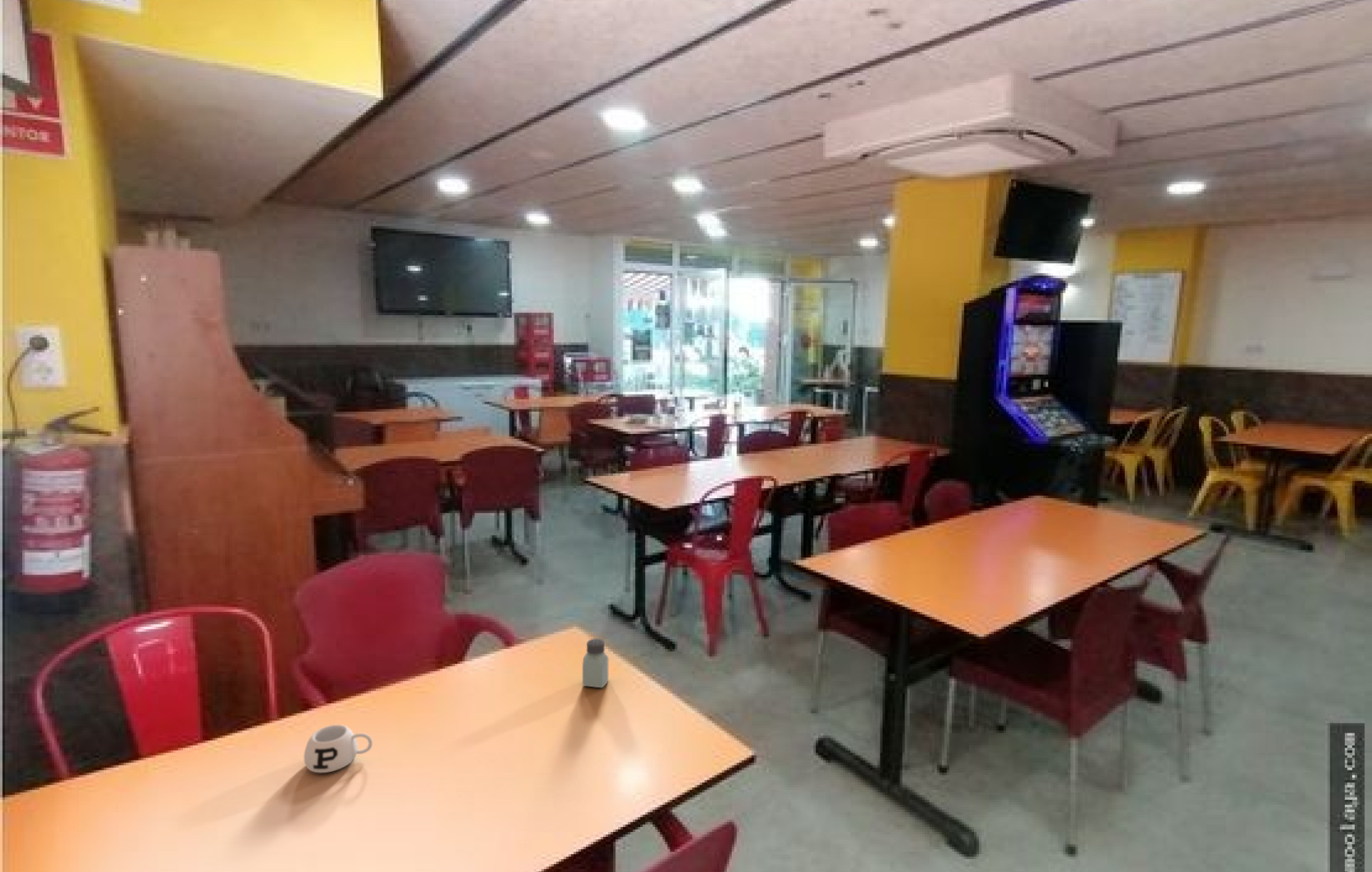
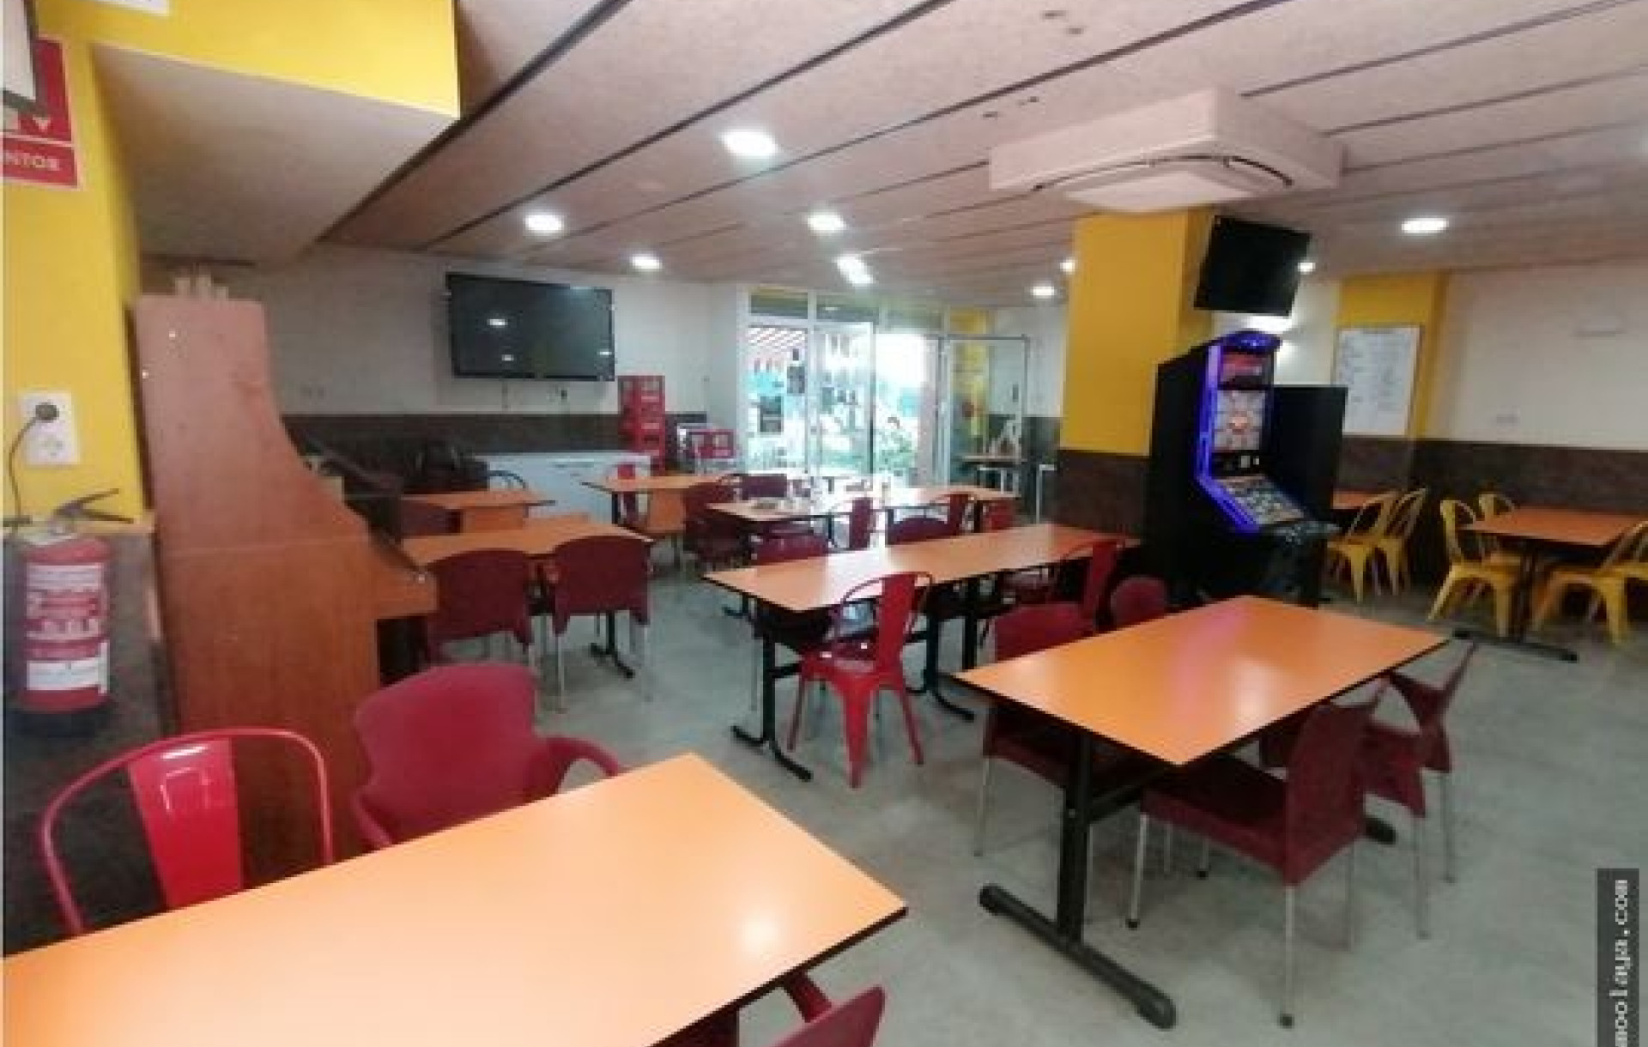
- mug (339, 746)
- saltshaker (595, 662)
